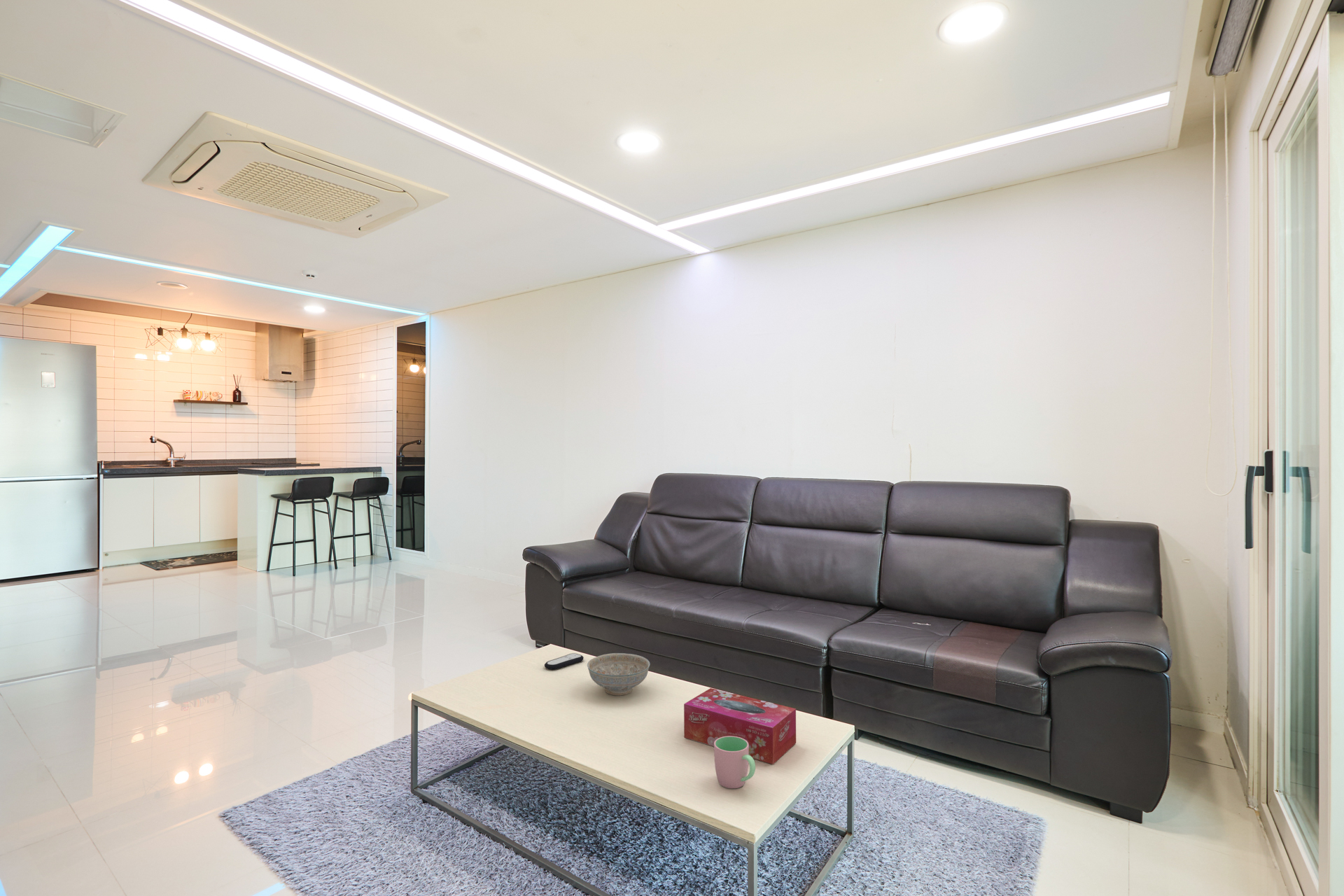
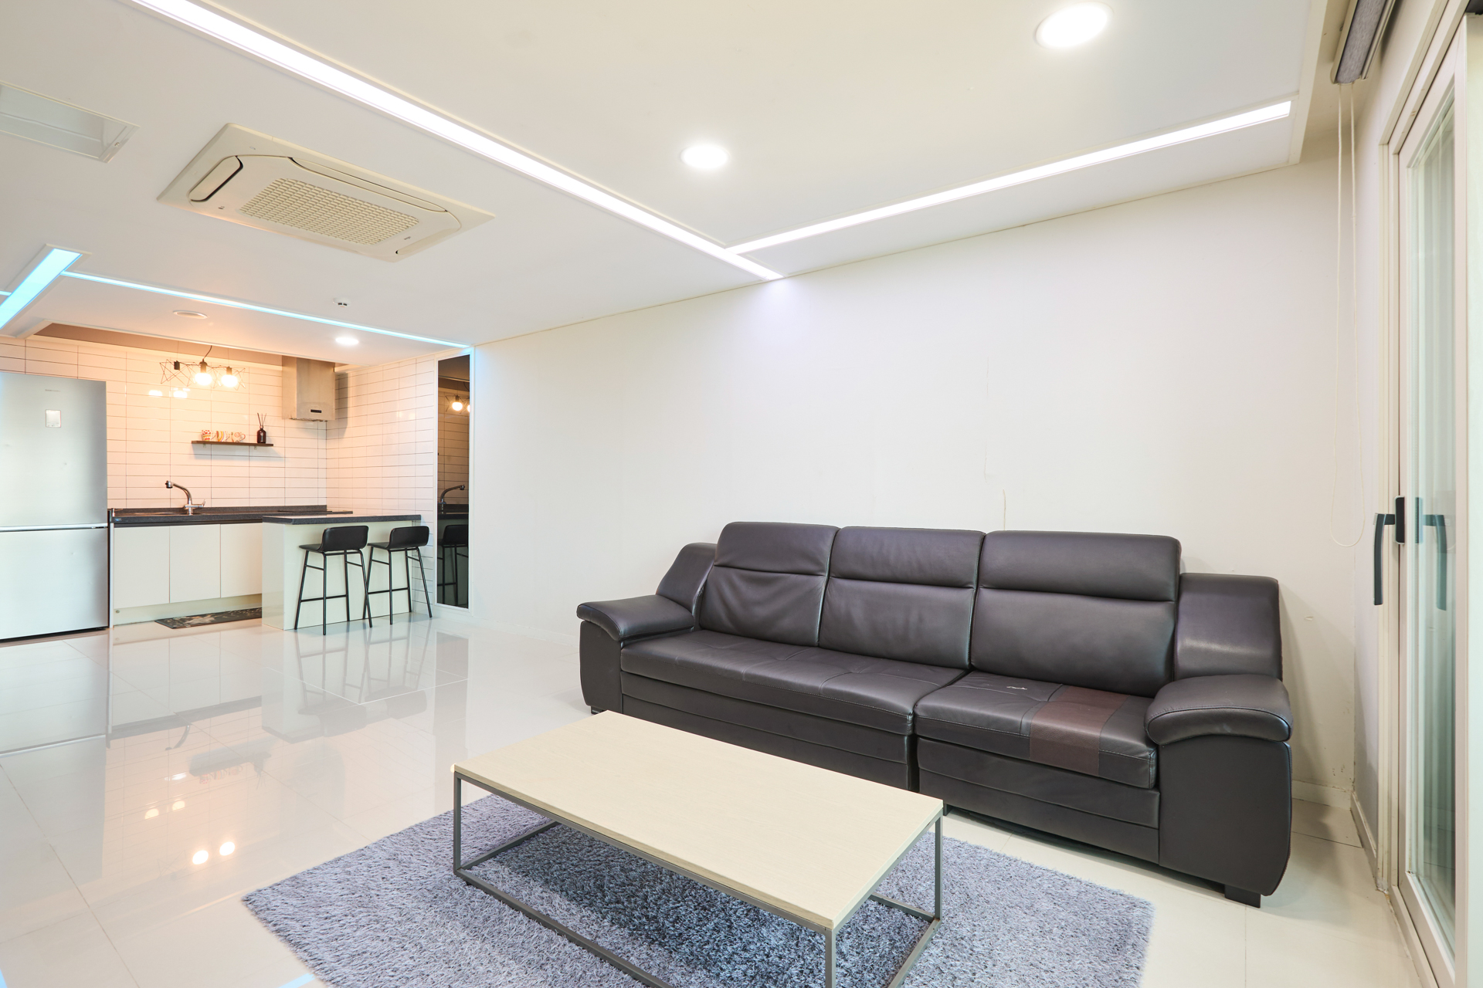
- cup (736, 764)
- remote control (564, 661)
- decorative bowl (619, 676)
- tissue box (739, 723)
